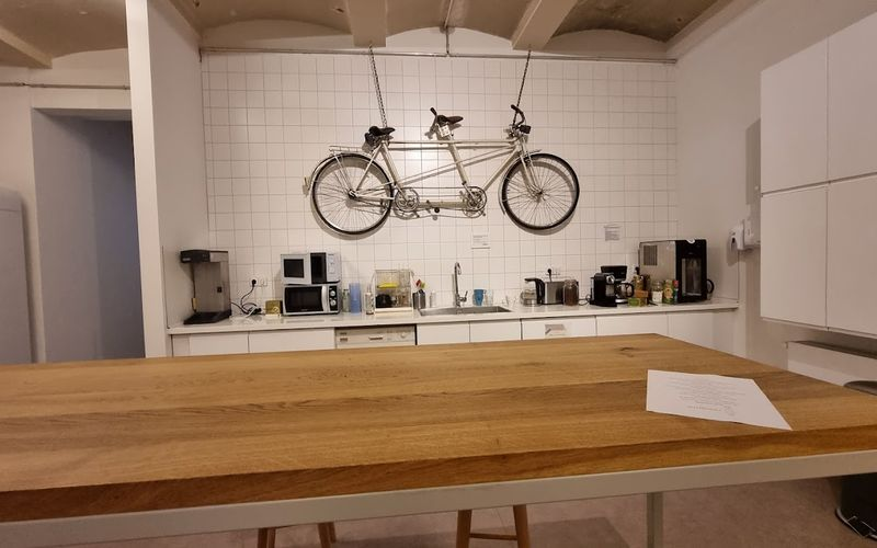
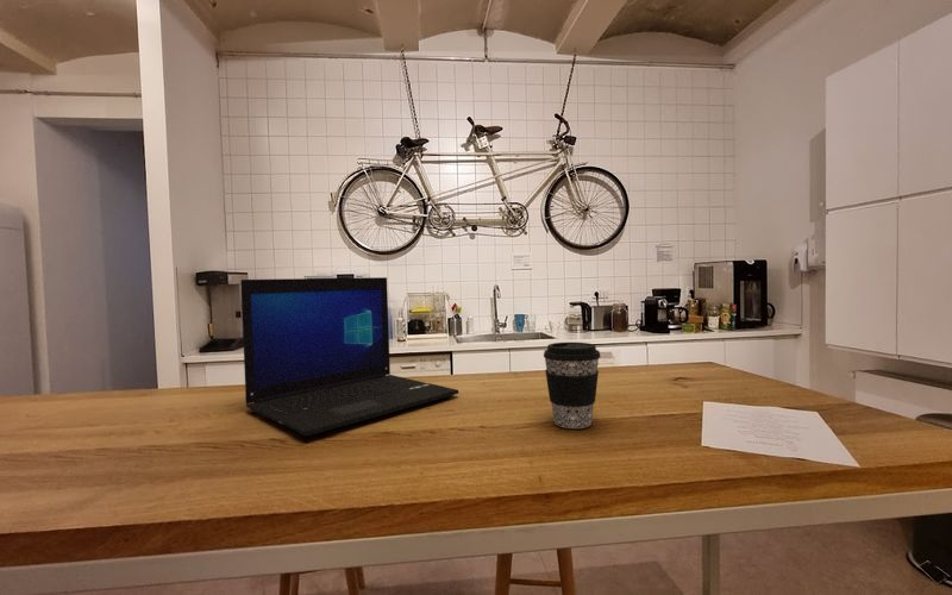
+ laptop (353, 339)
+ coffee cup (571, 383)
